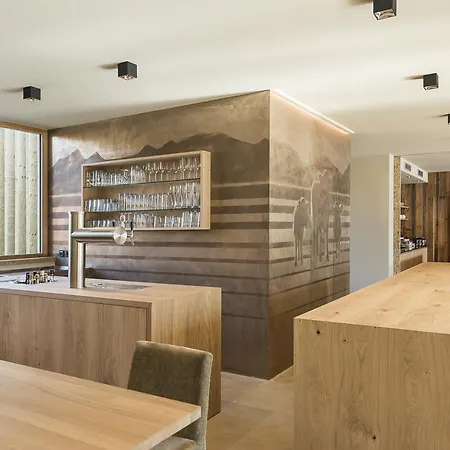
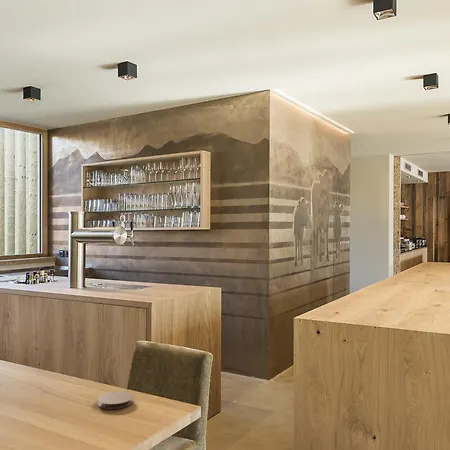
+ coaster (115, 399)
